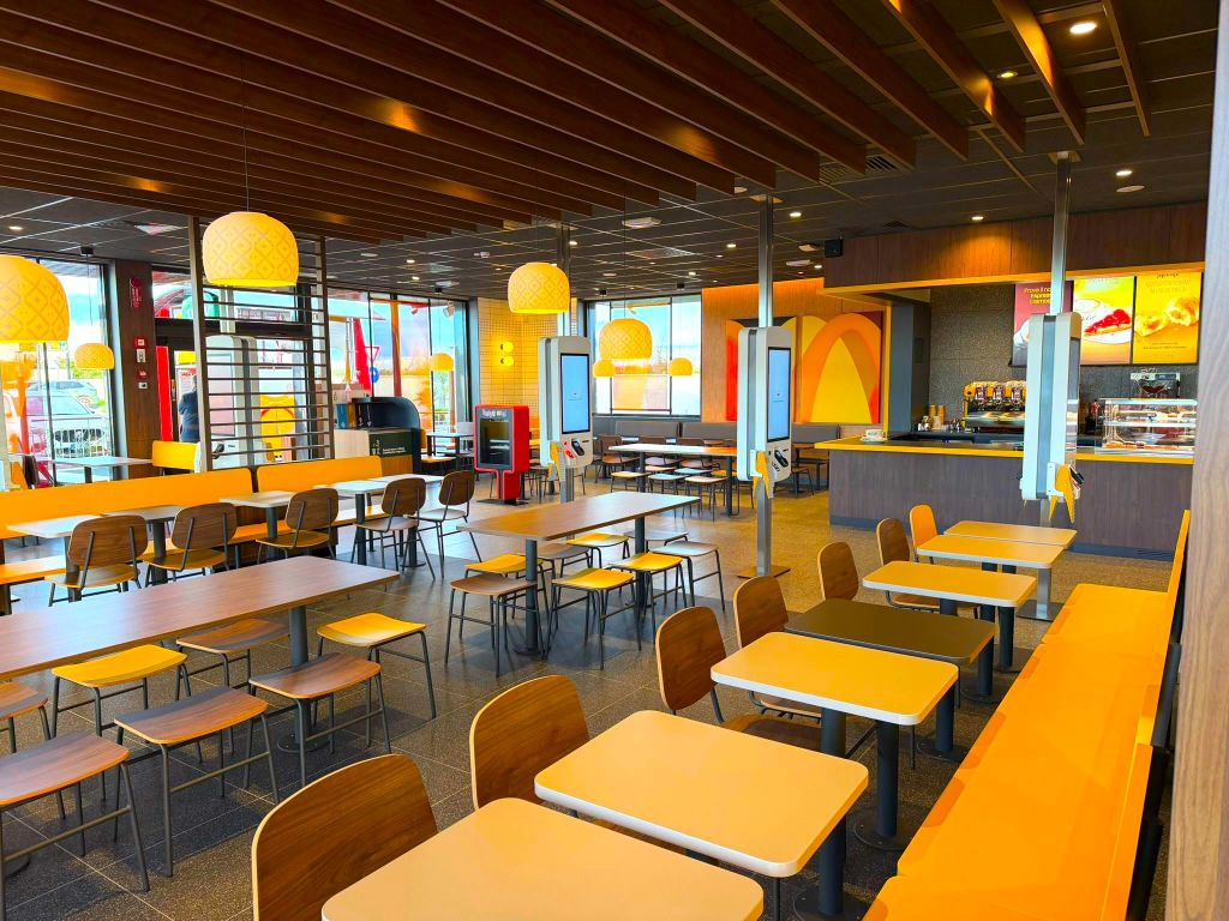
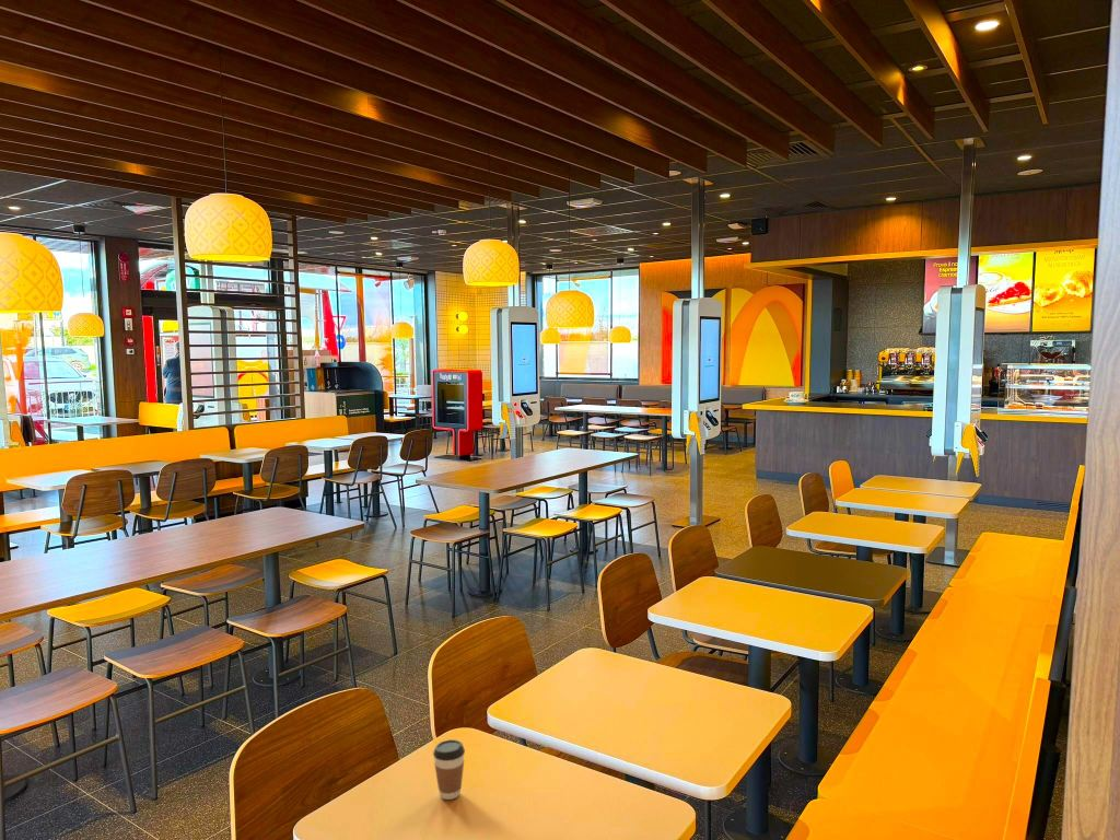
+ coffee cup (448, 769)
